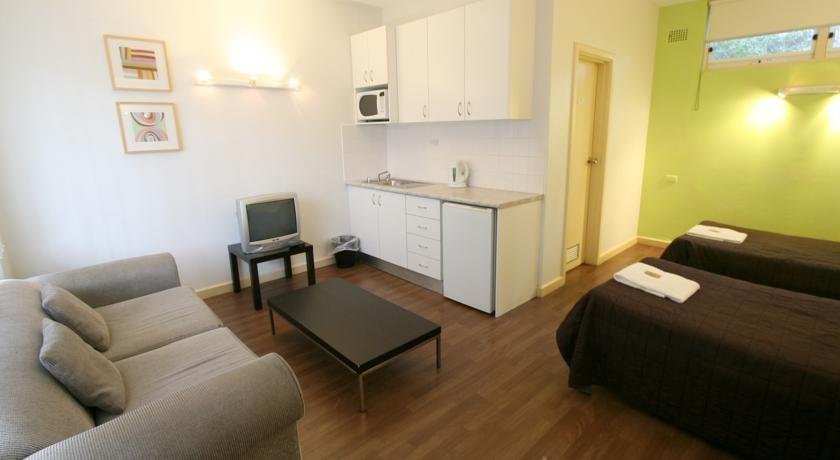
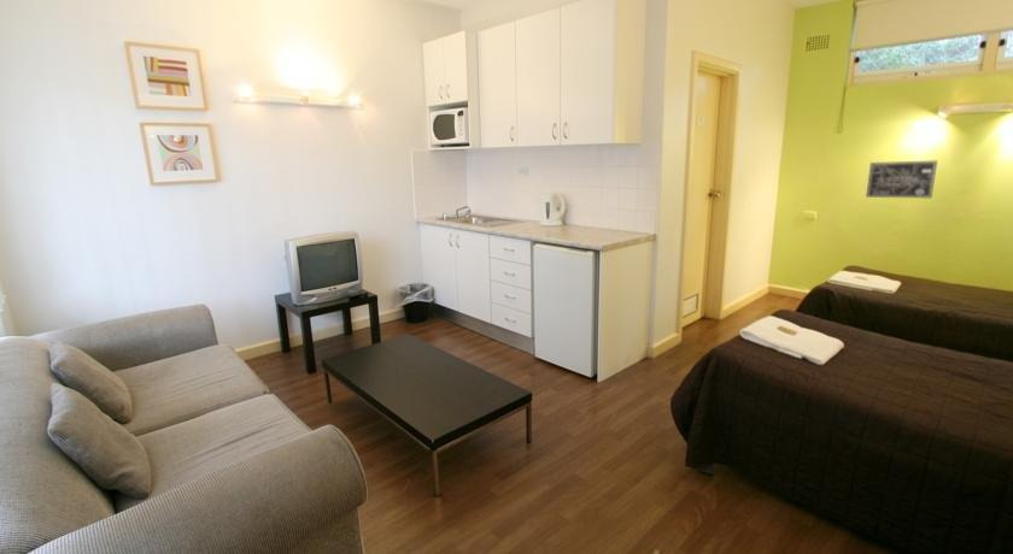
+ wall art (900, 179)
